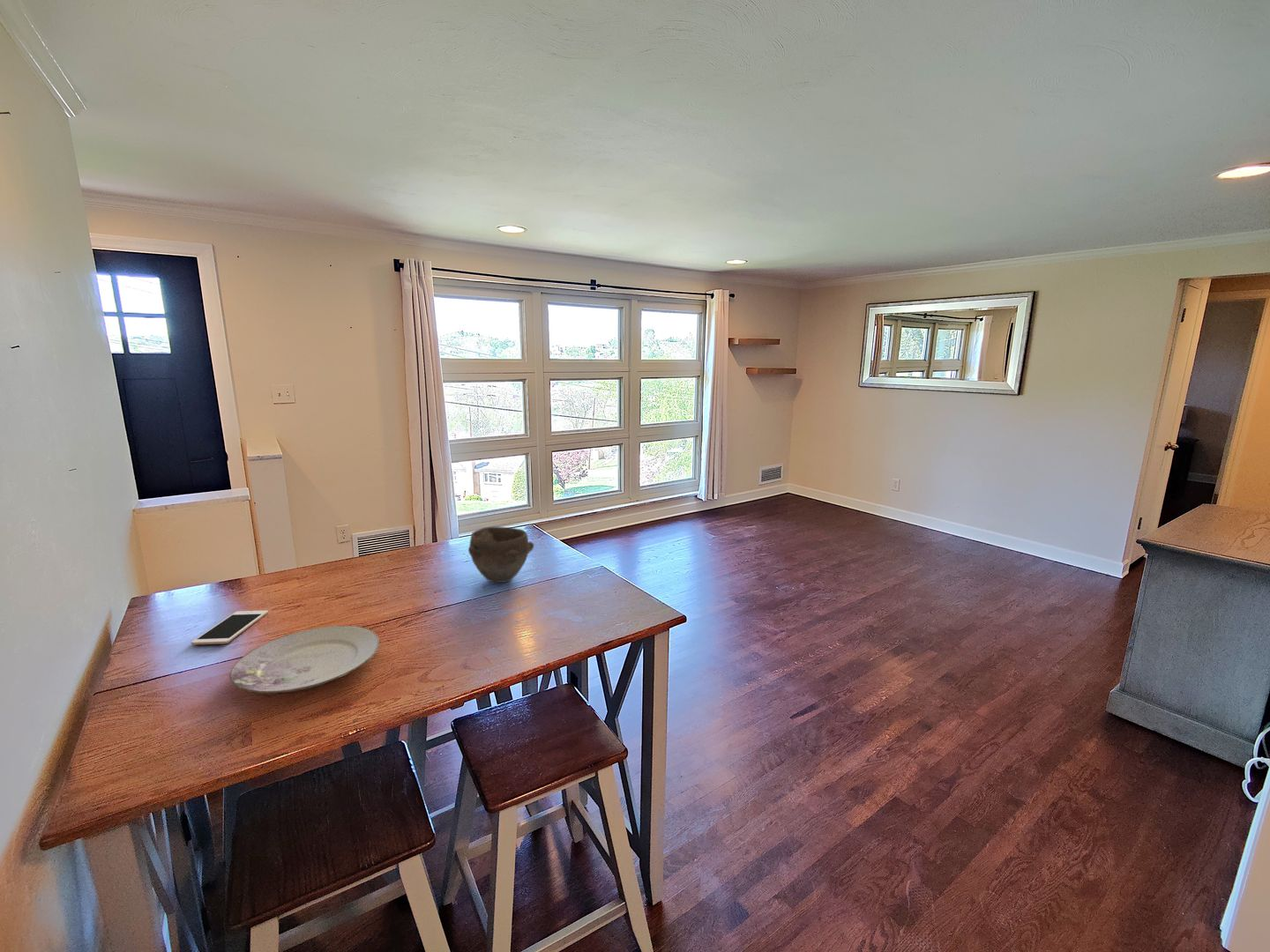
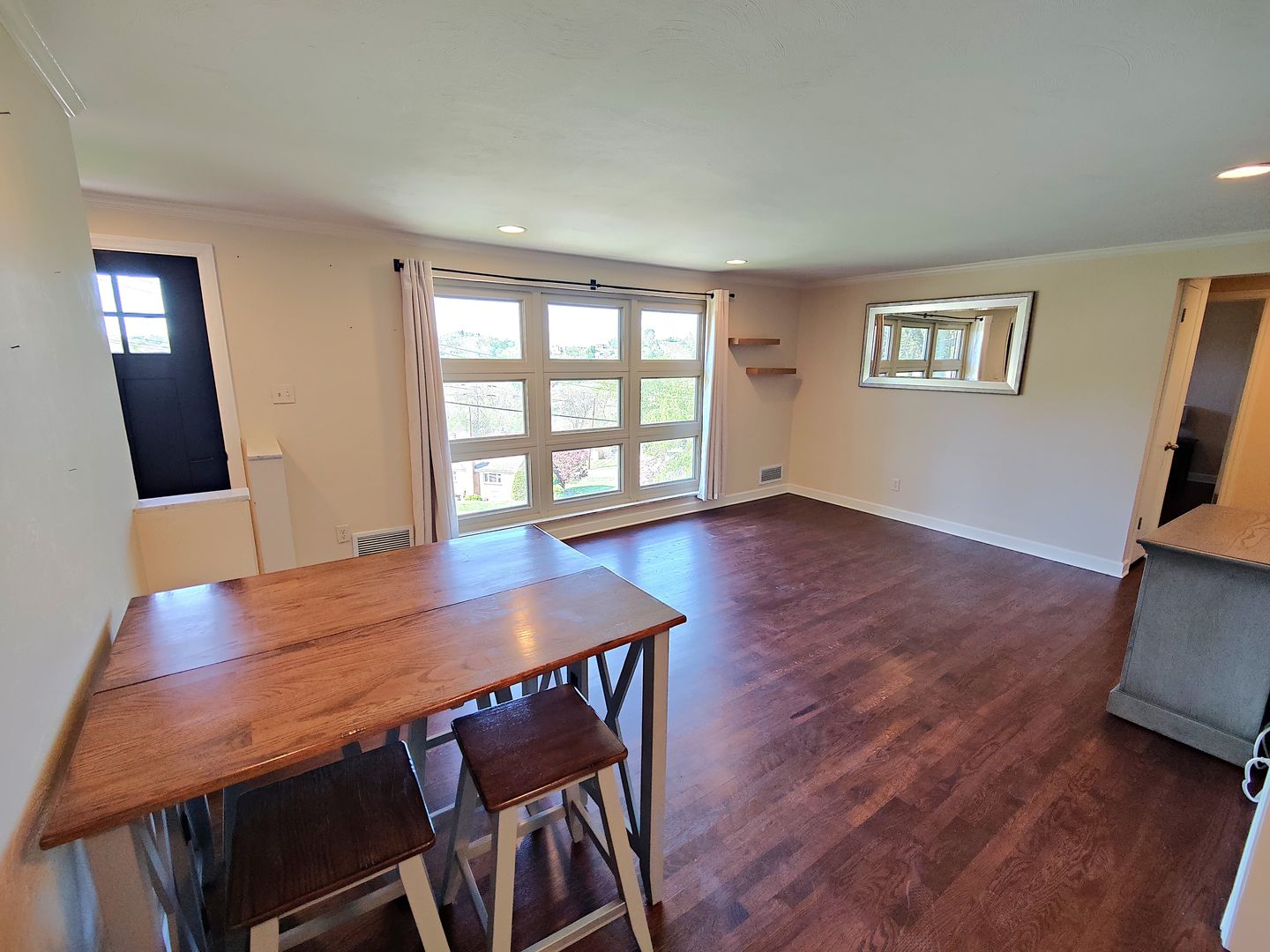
- bowl (498, 555)
- plate (310, 660)
- cell phone (232, 626)
